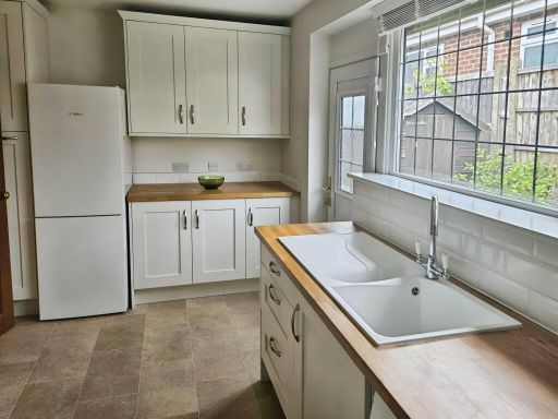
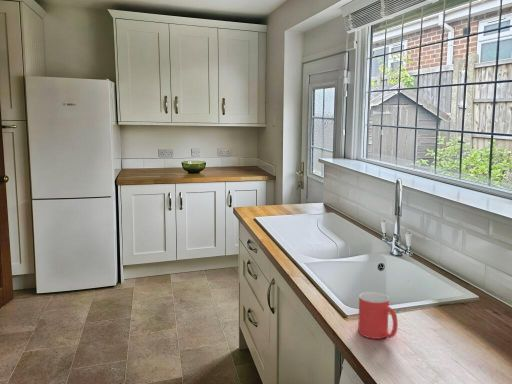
+ mug (379, 317)
